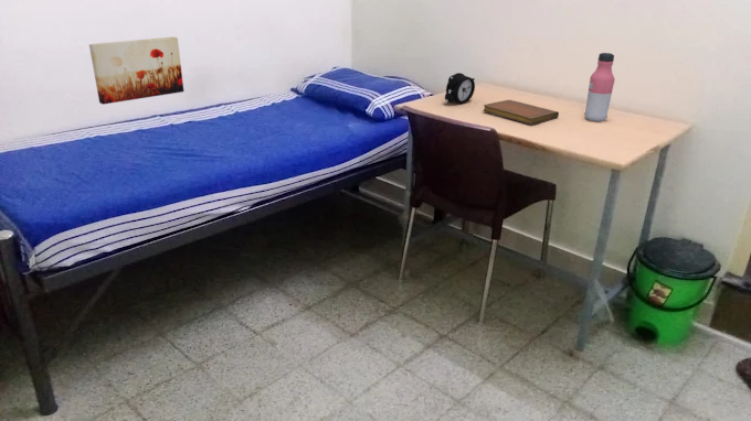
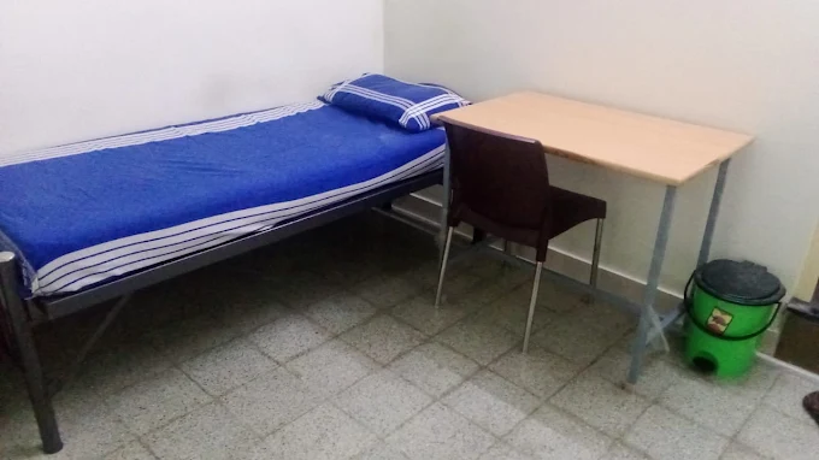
- water bottle (601, 87)
- wall art (139, 69)
- alarm clock (459, 88)
- notebook (519, 110)
